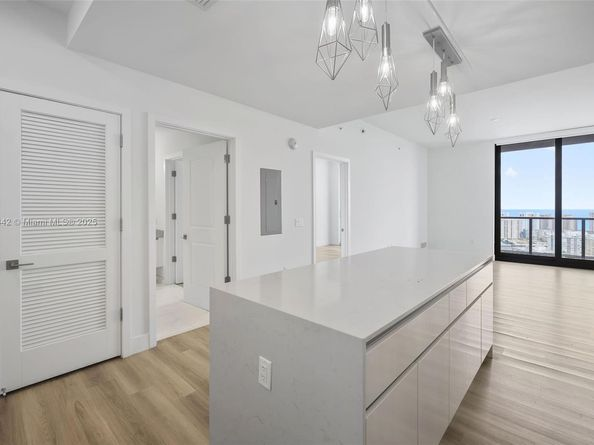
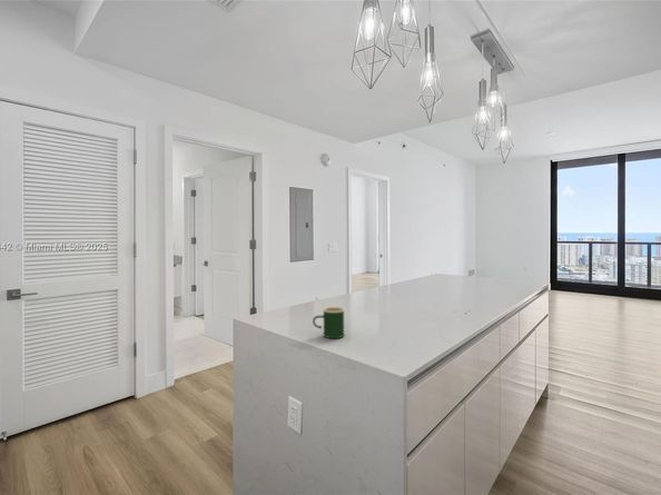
+ mug (328, 323)
